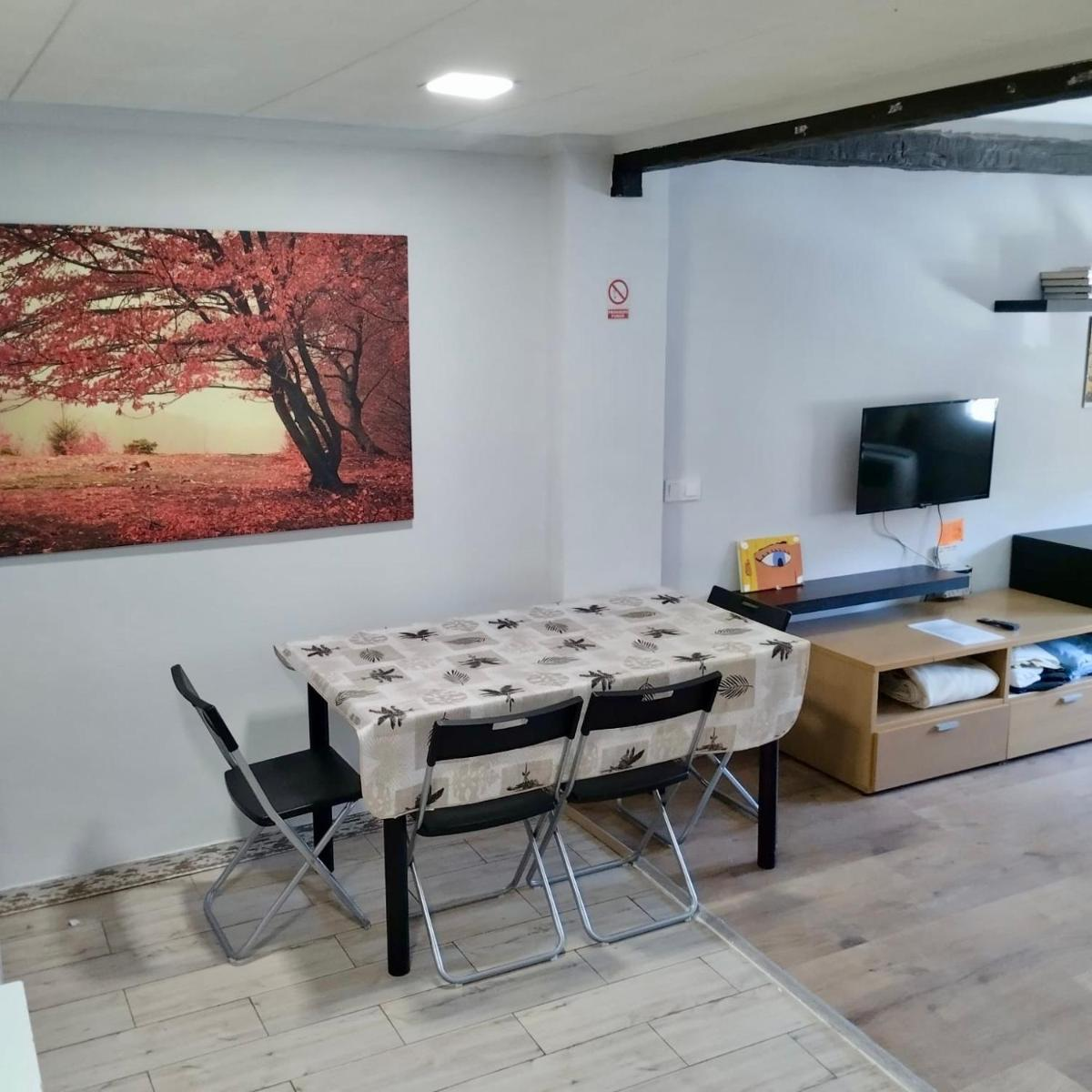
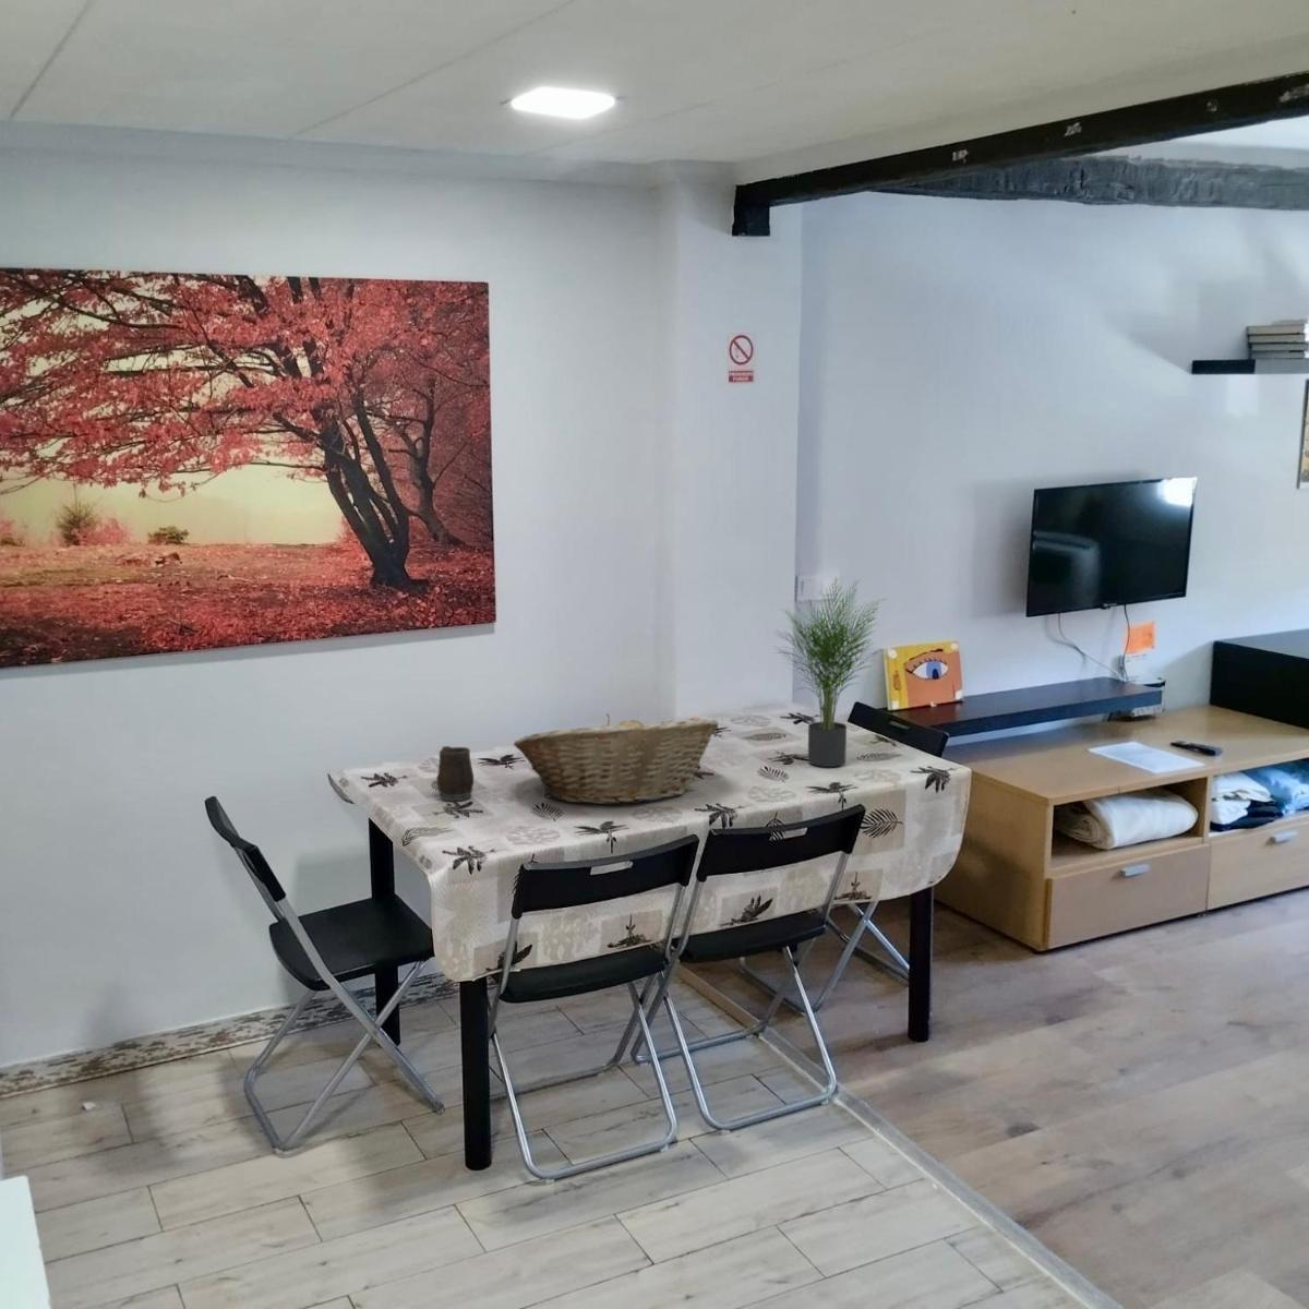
+ fruit basket (617, 749)
+ mug (453, 771)
+ potted plant (819, 668)
